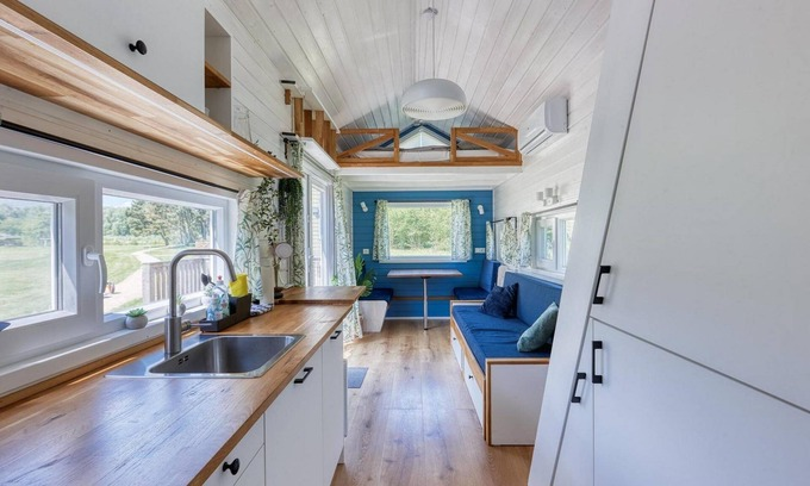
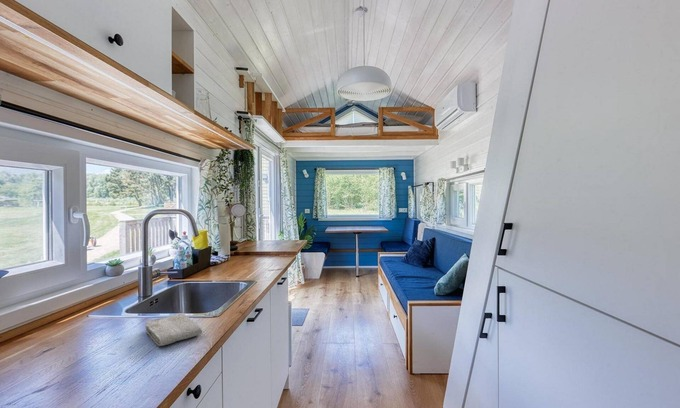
+ washcloth (172, 327)
